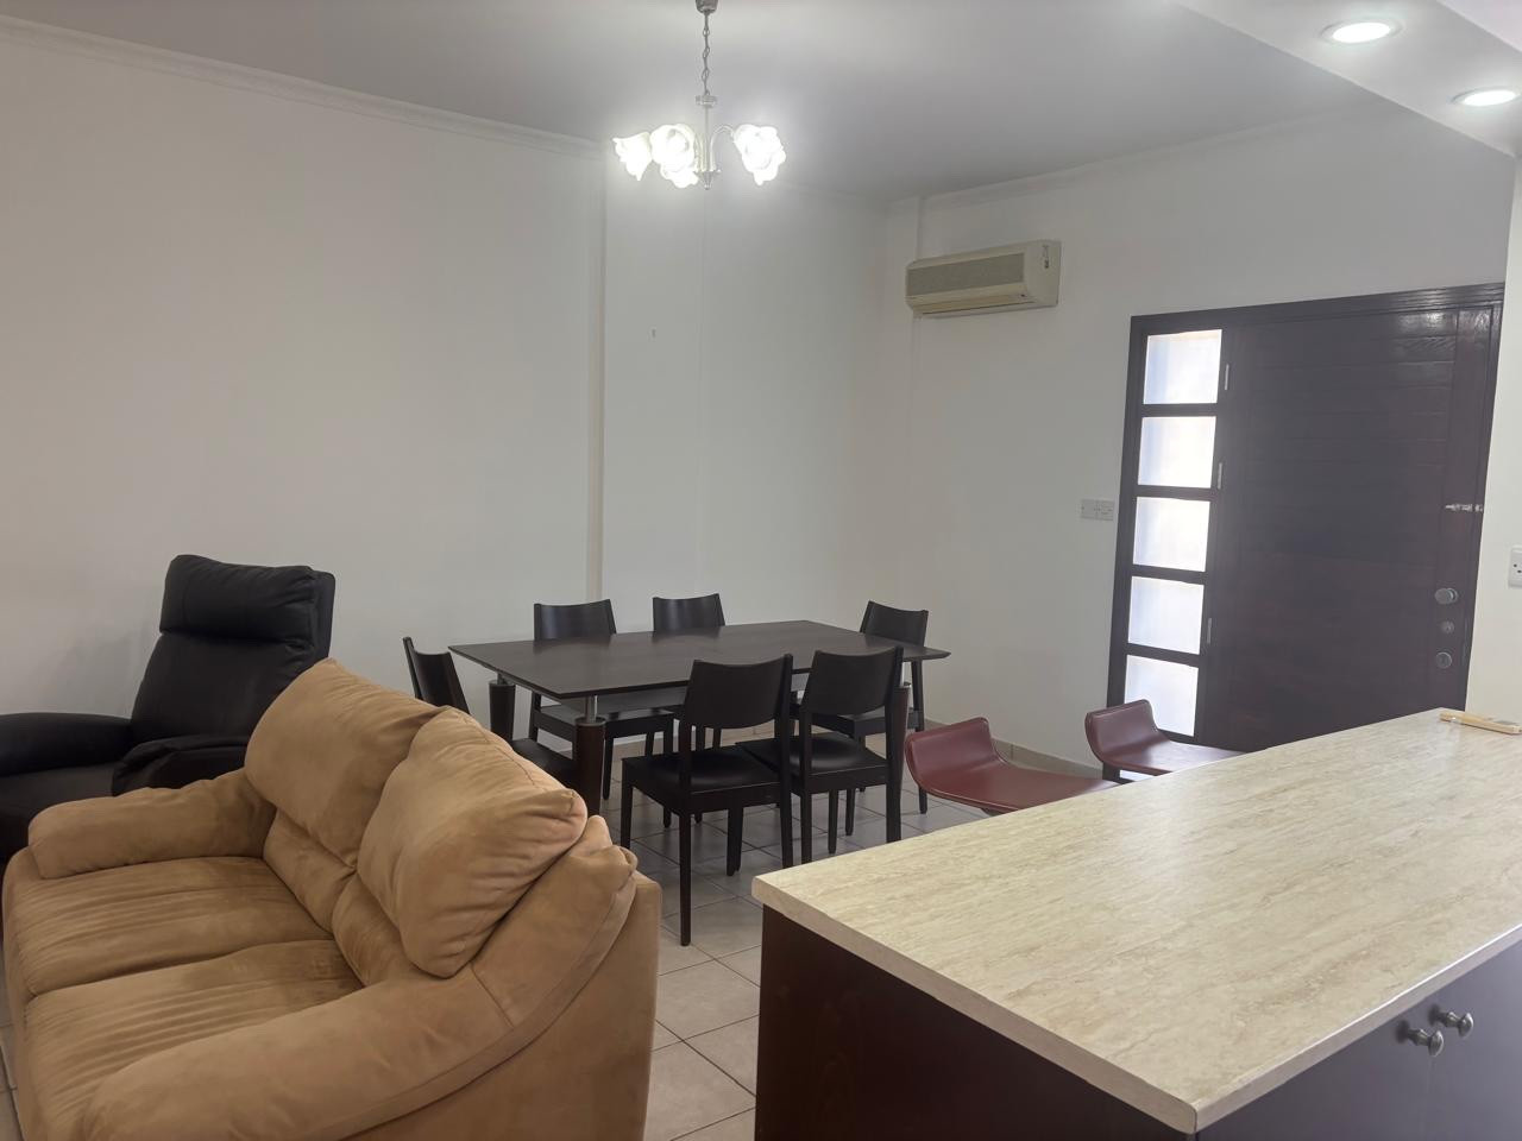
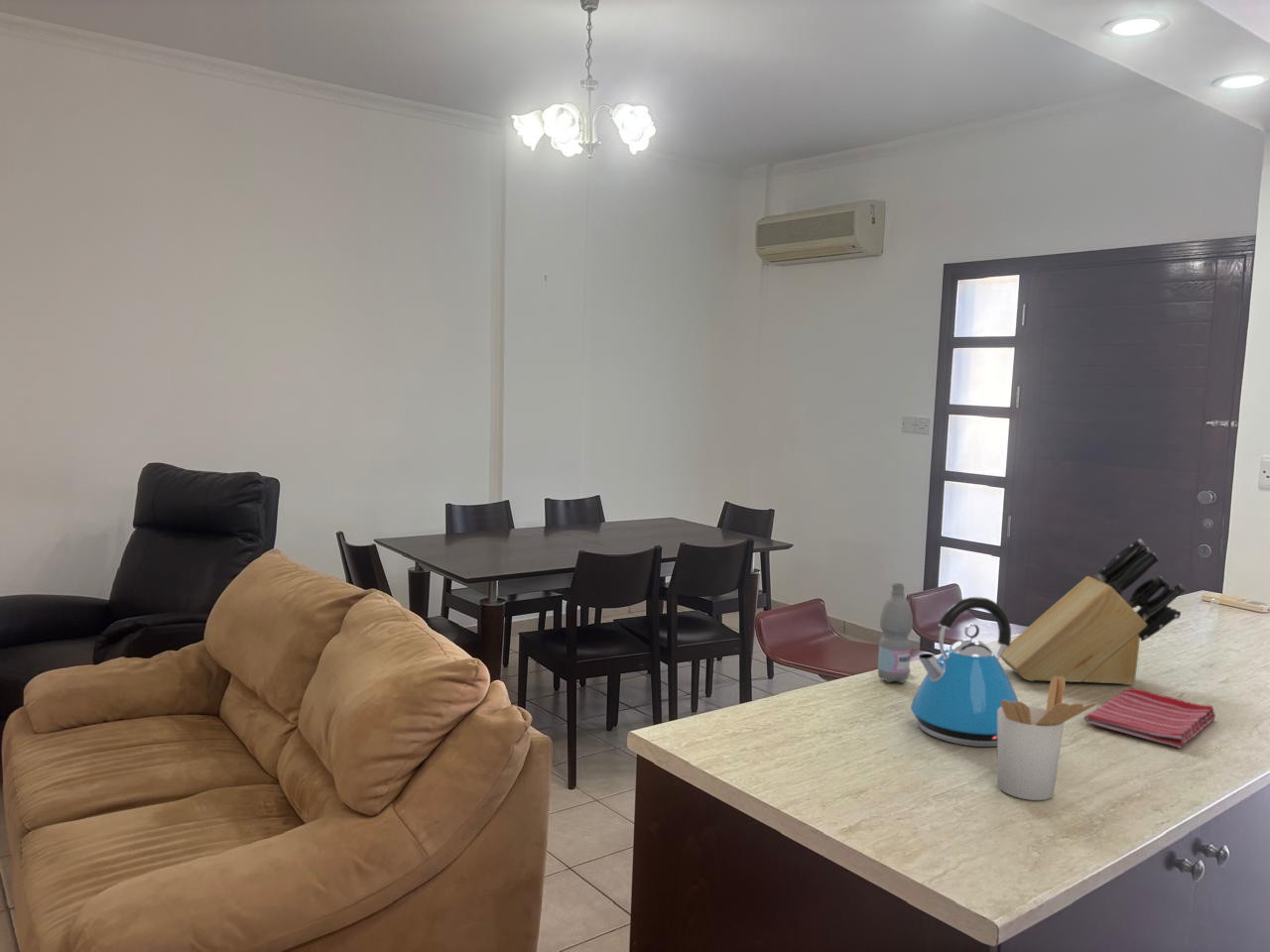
+ kettle (972, 663)
+ dish towel (1151, 714)
+ knife block (1090, 609)
+ water bottle (899, 630)
+ utensil holder (1042, 740)
